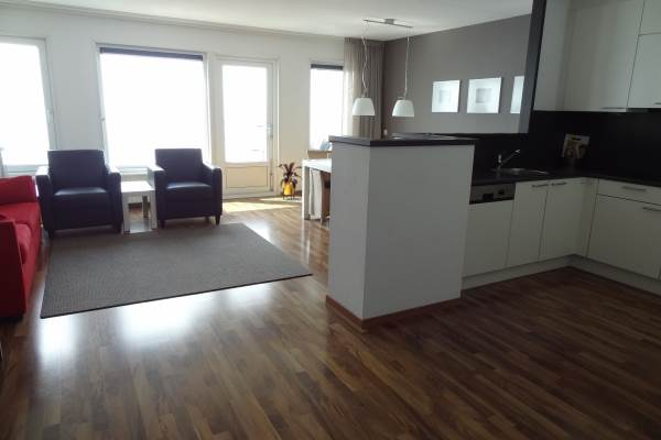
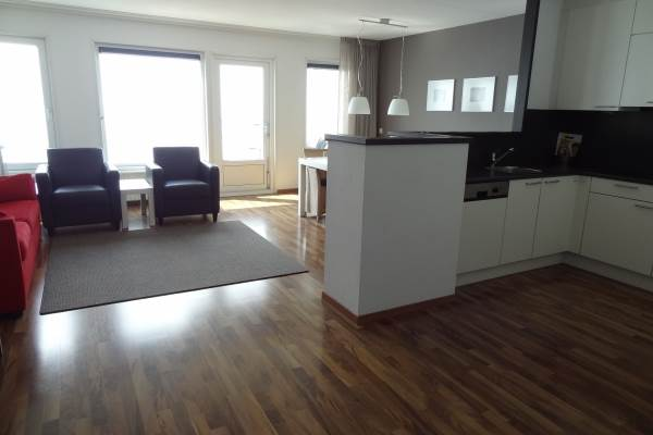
- house plant (288, 180)
